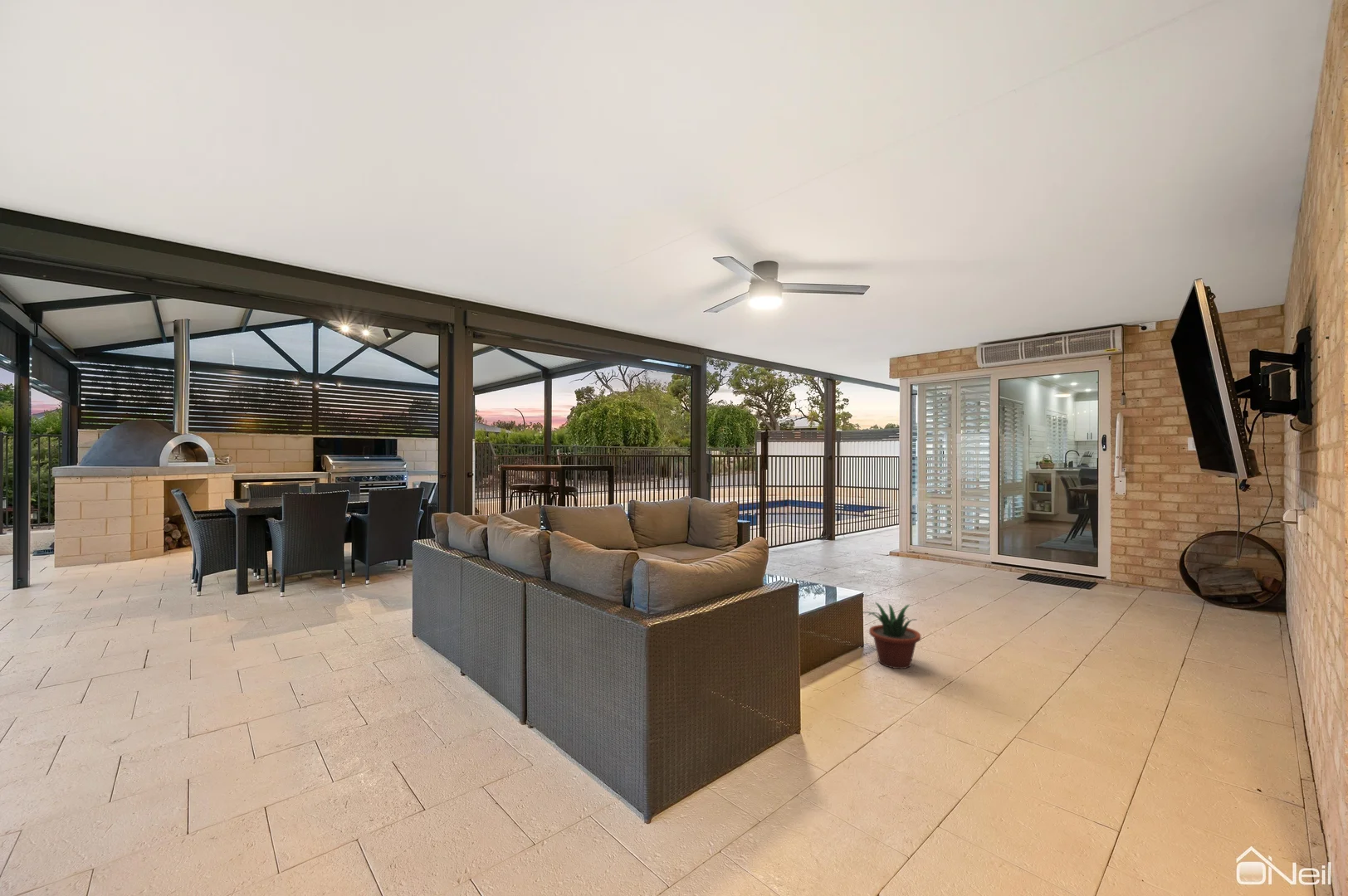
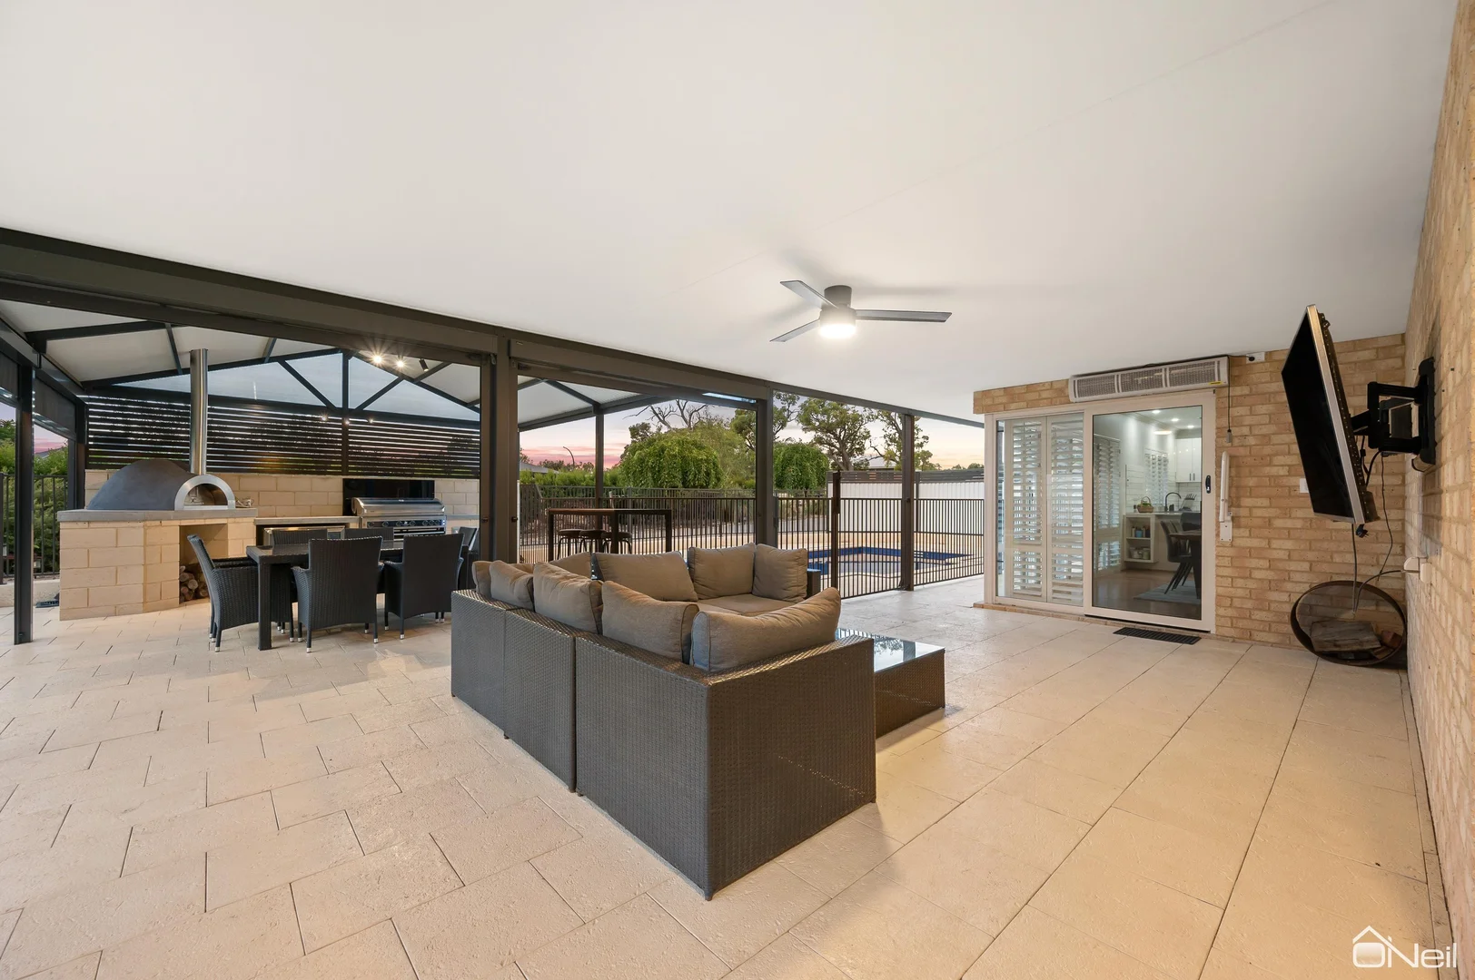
- potted plant (888, 635)
